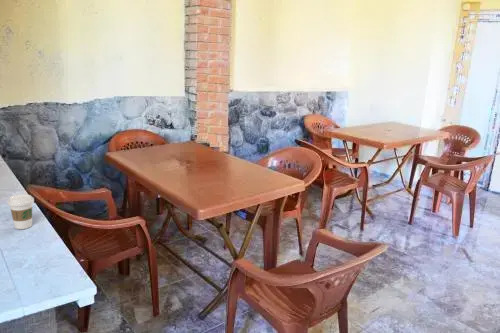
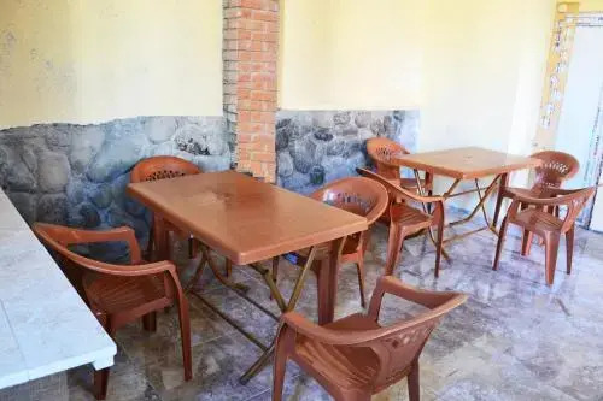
- coffee cup (21, 211)
